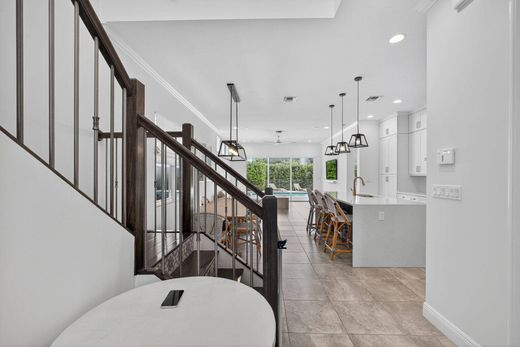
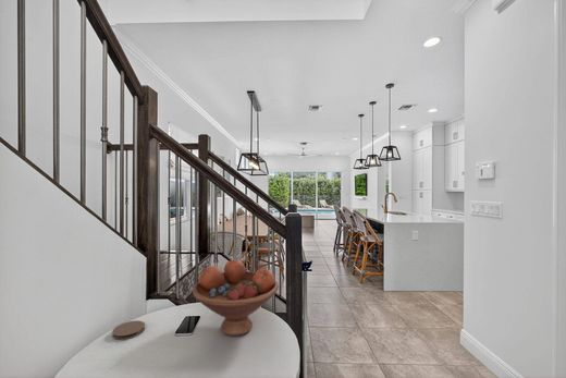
+ coaster (128, 329)
+ fruit bowl (236, 297)
